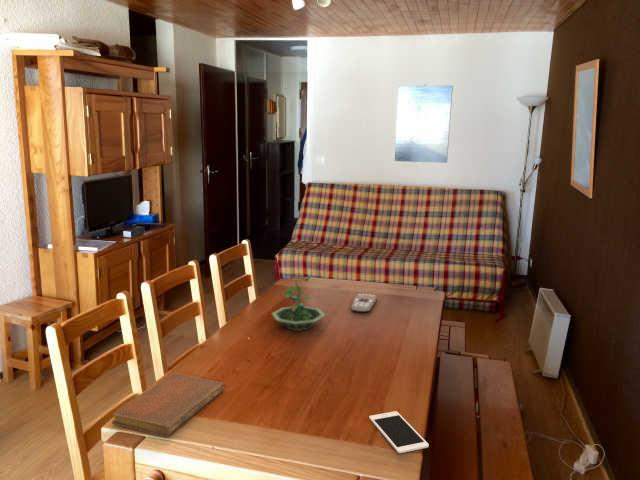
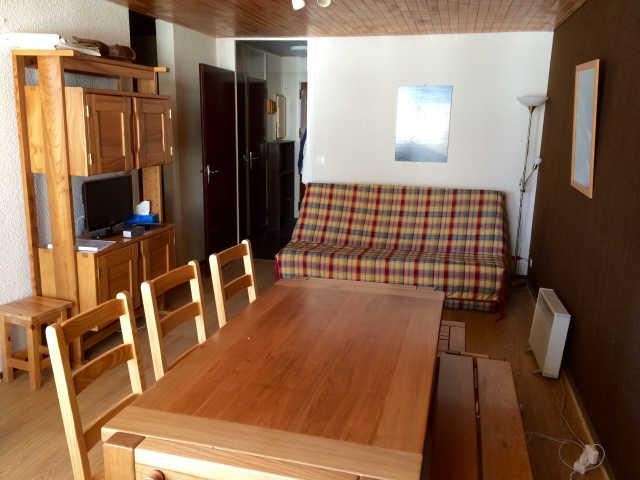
- remote control (363, 302)
- notebook (171, 401)
- cell phone (397, 430)
- terrarium (298, 286)
